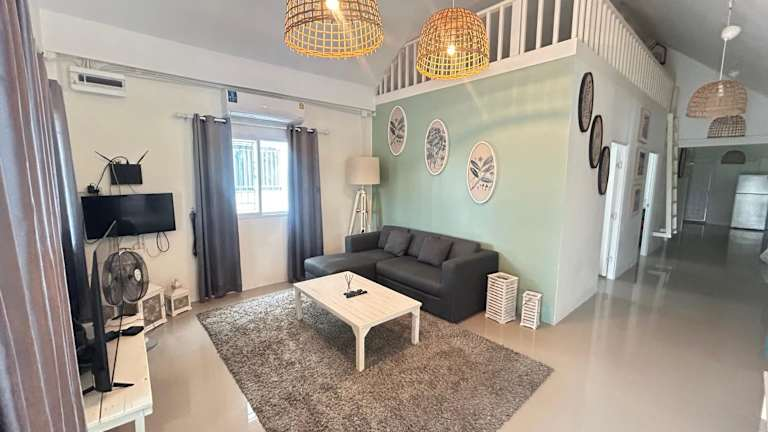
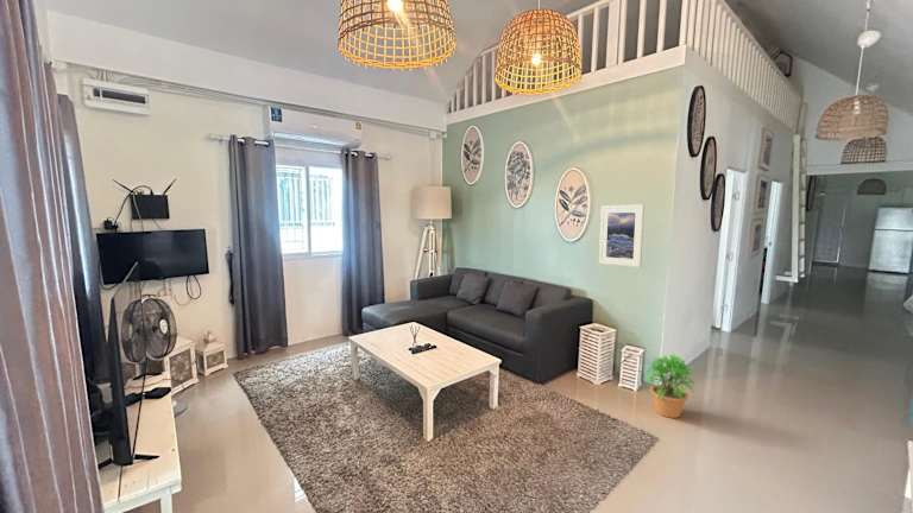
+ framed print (621, 235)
+ potted plant (668, 382)
